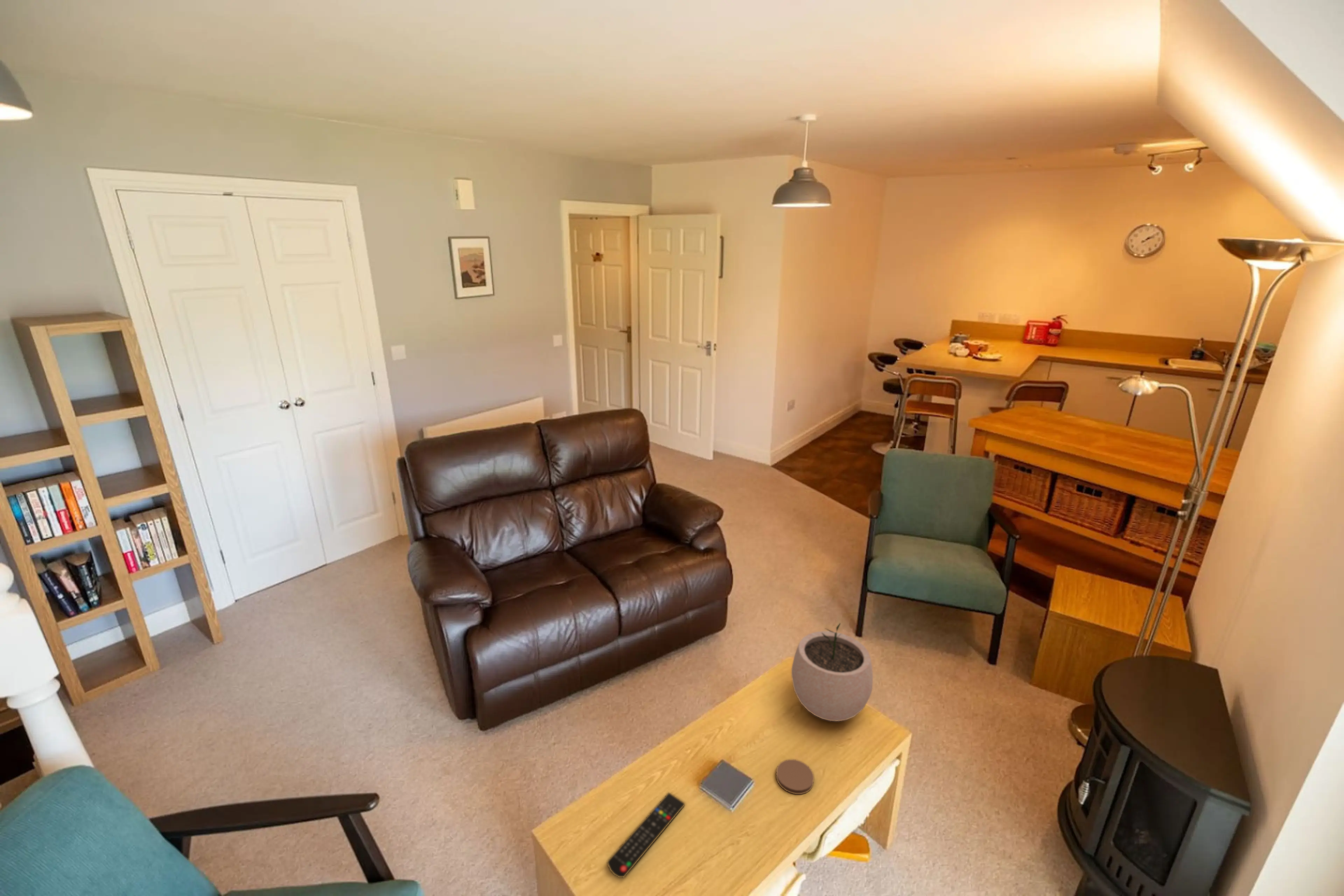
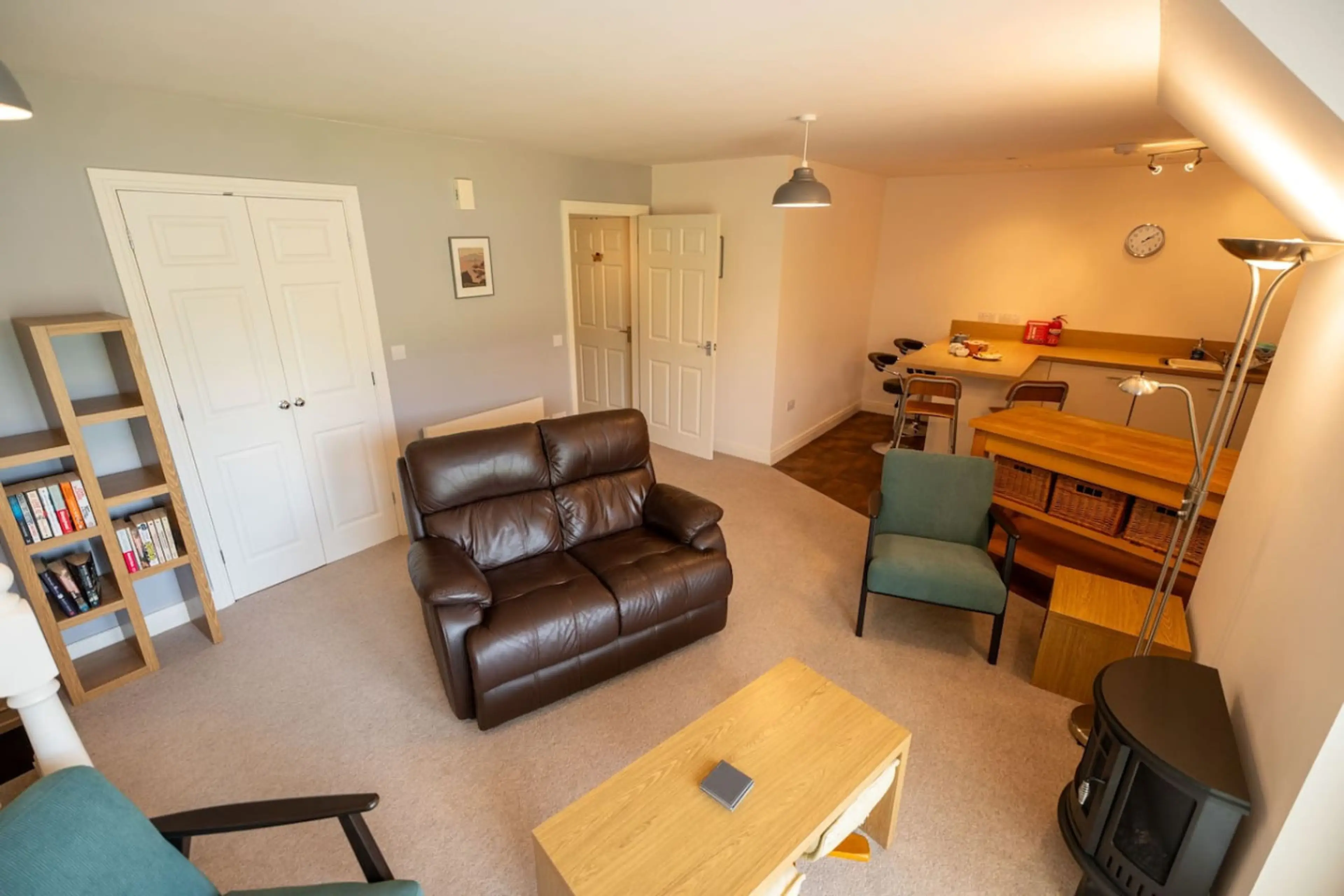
- plant pot (832, 668)
- coaster (795, 776)
- remote control (647, 833)
